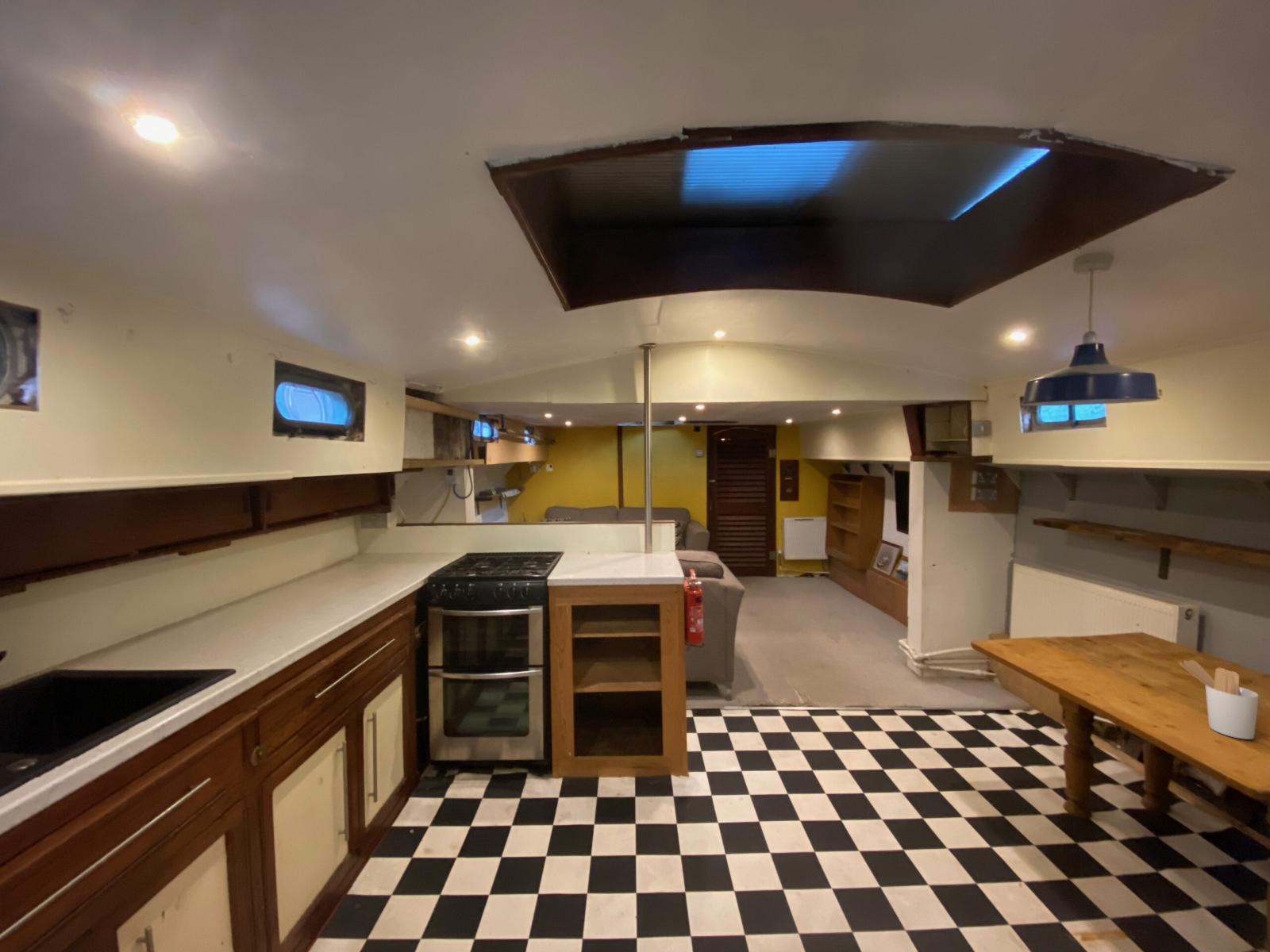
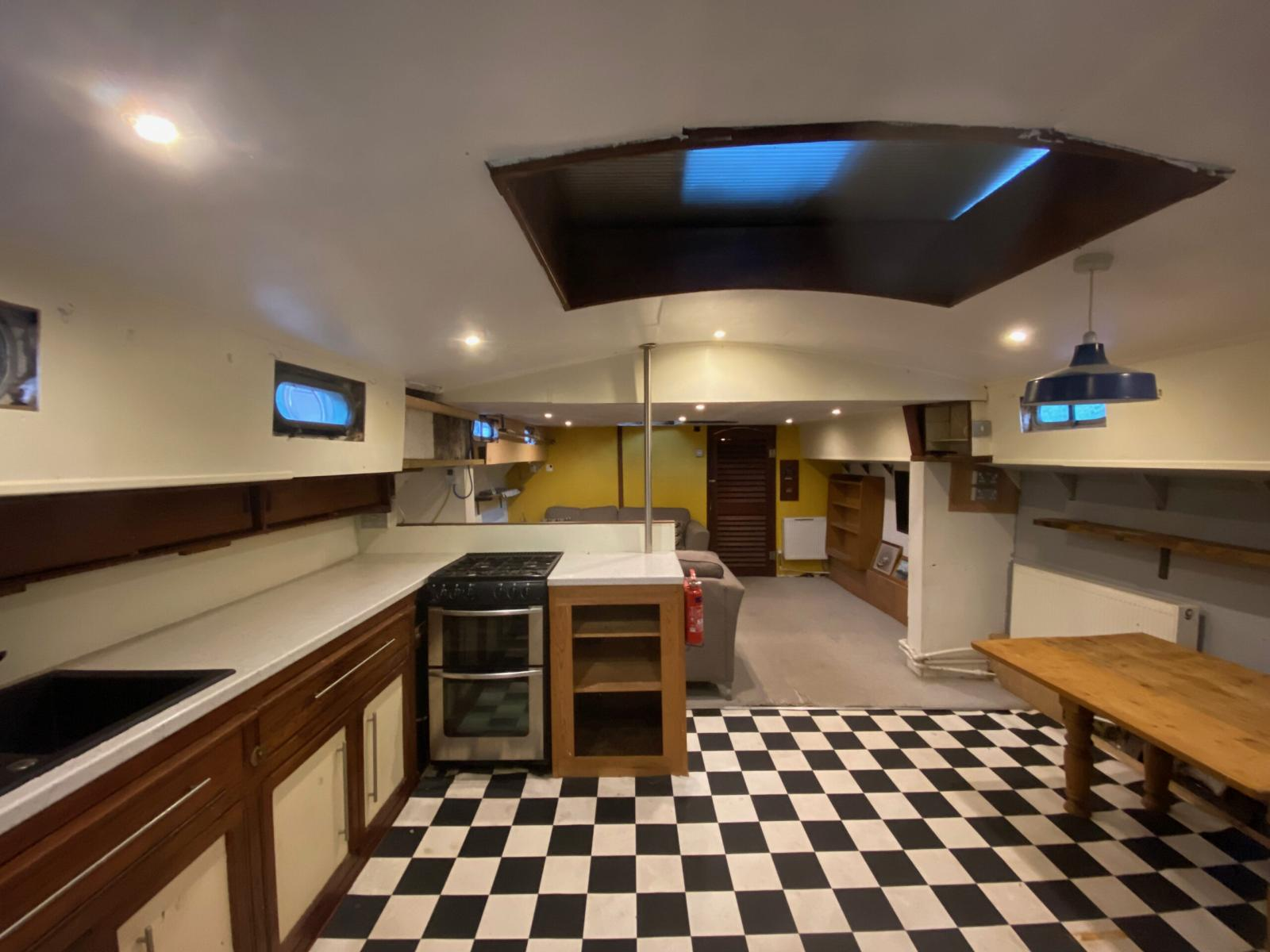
- utensil holder (1217, 697)
